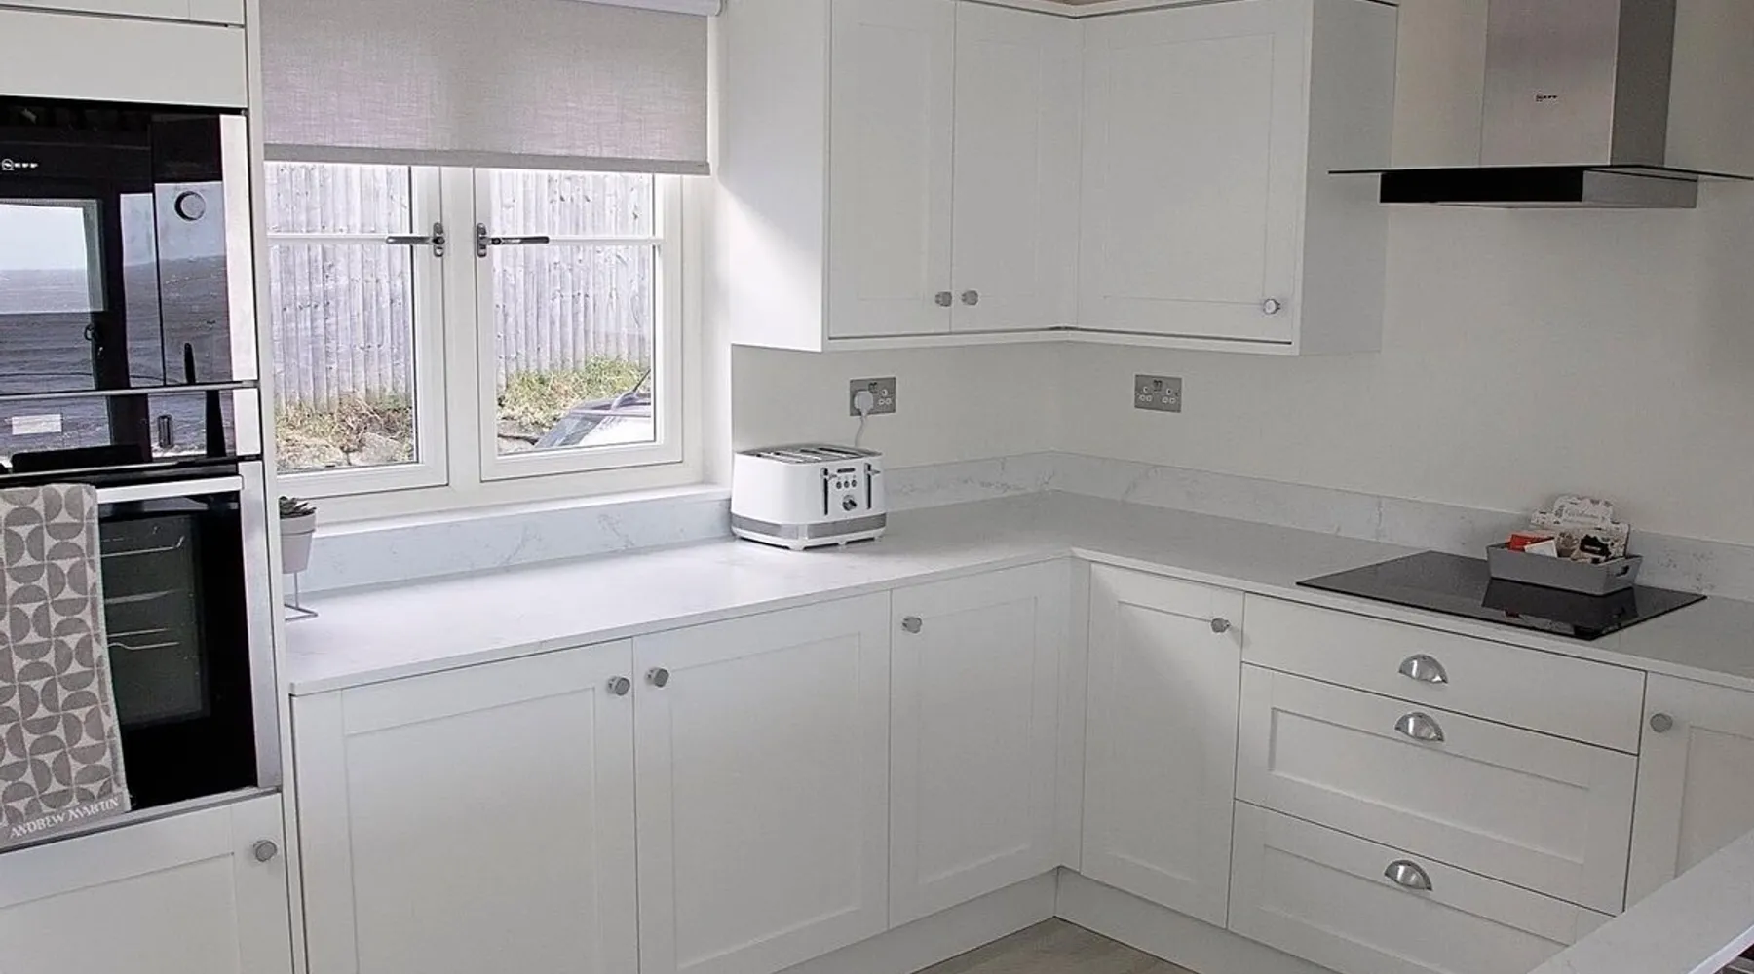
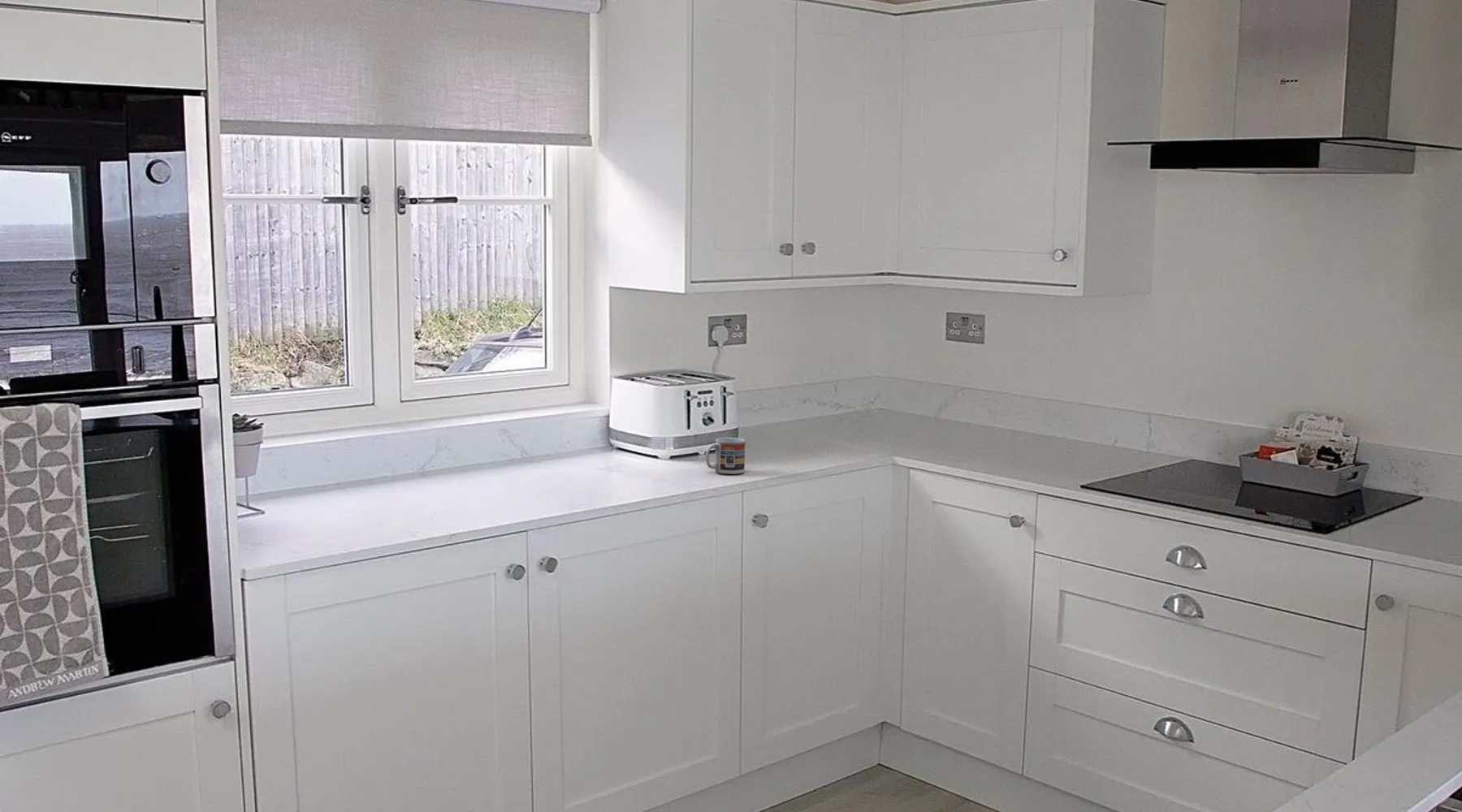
+ cup (725, 456)
